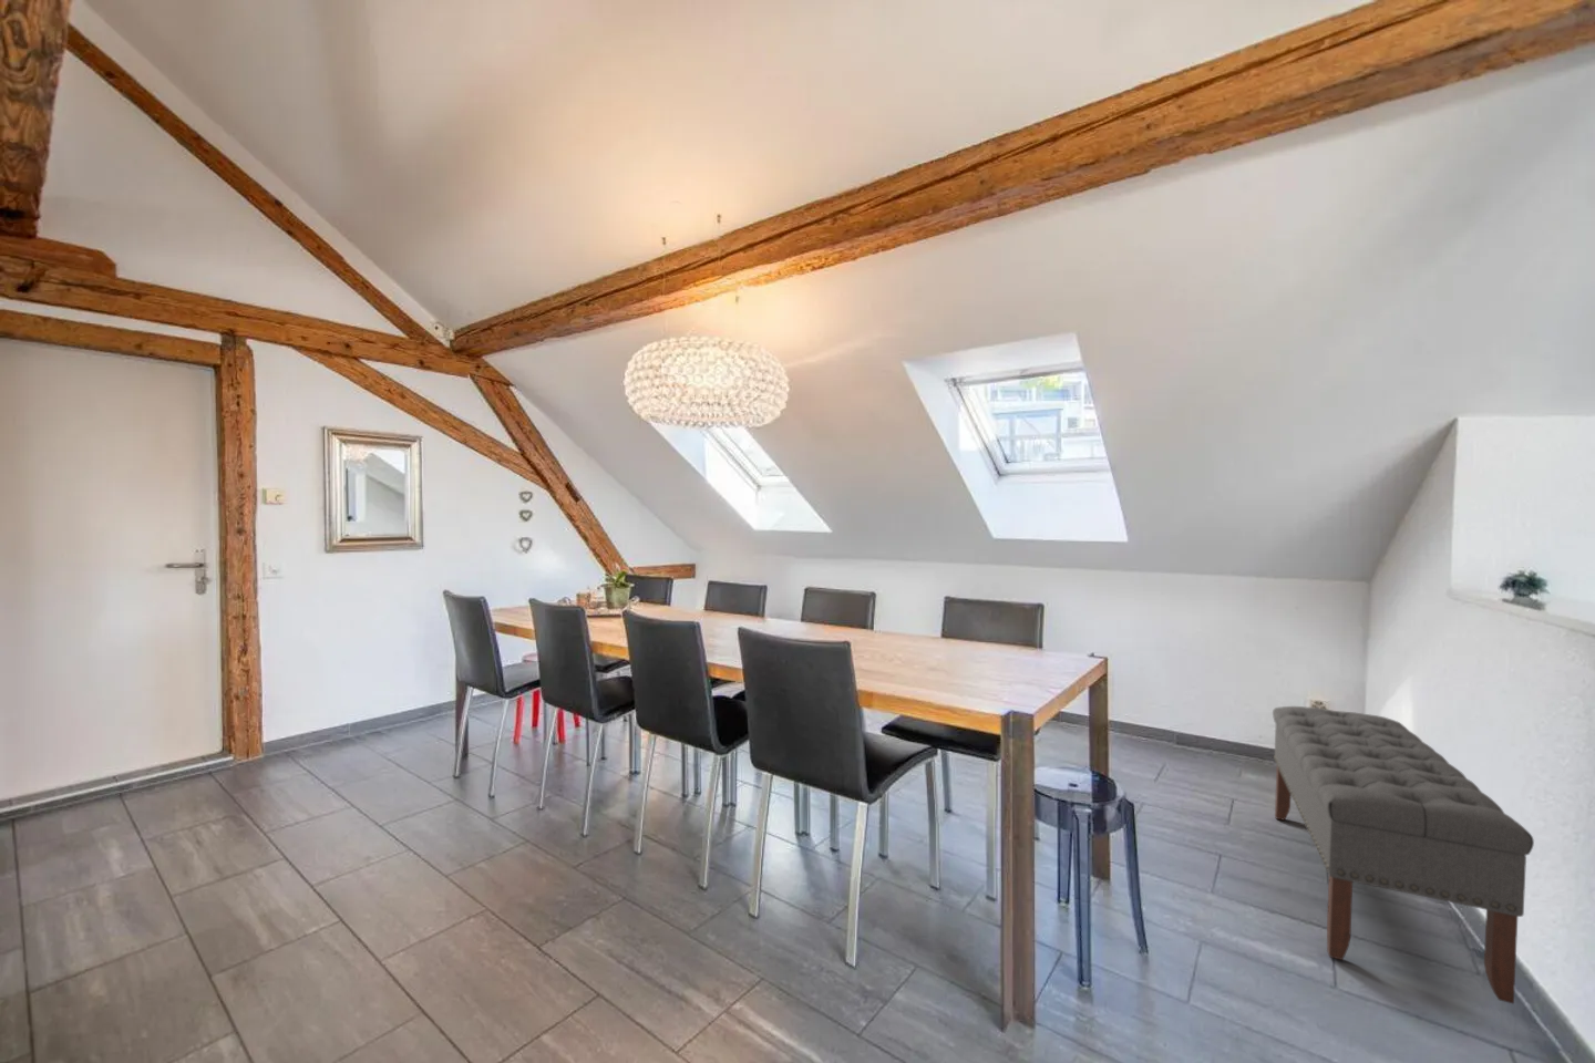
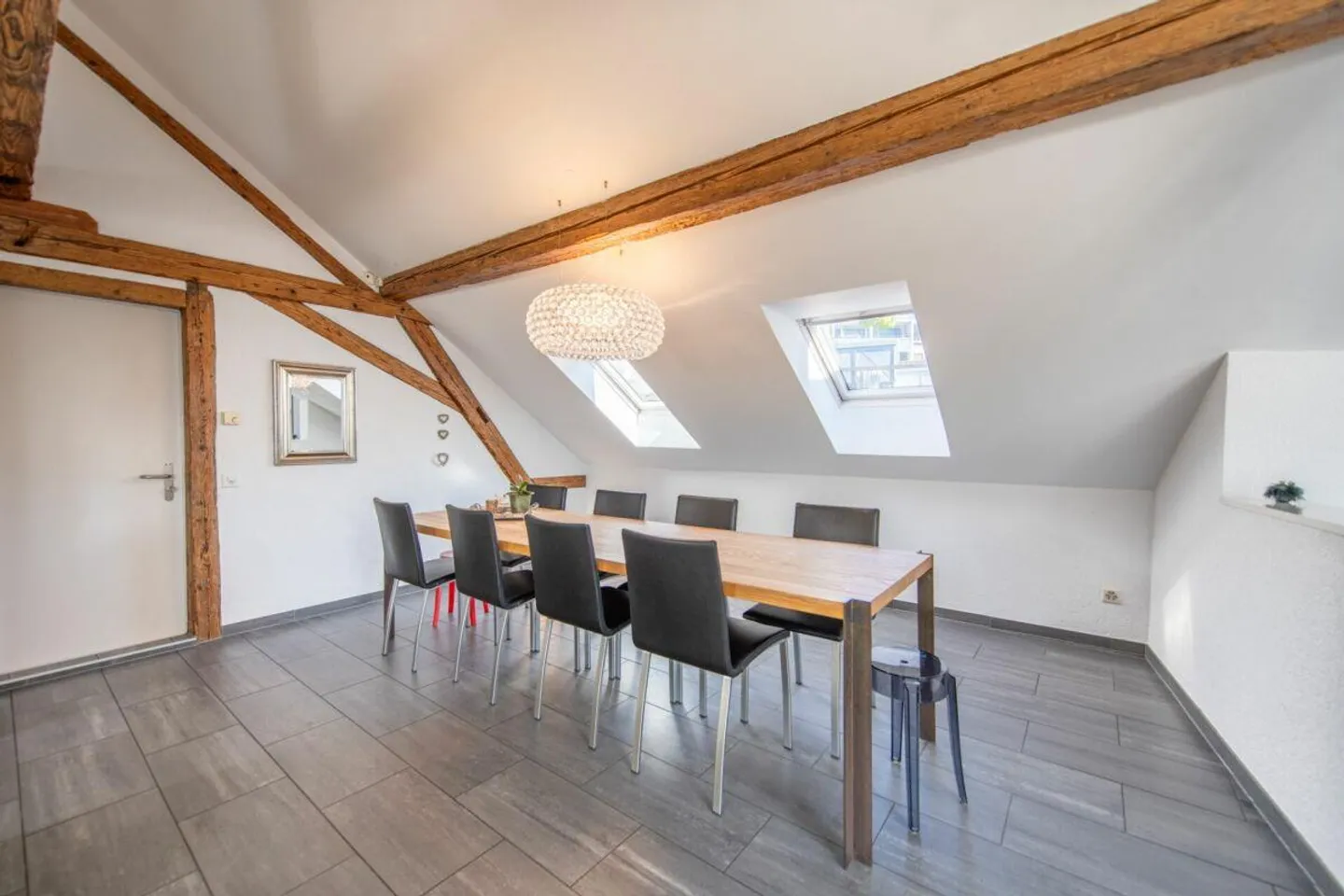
- bench (1368, 817)
